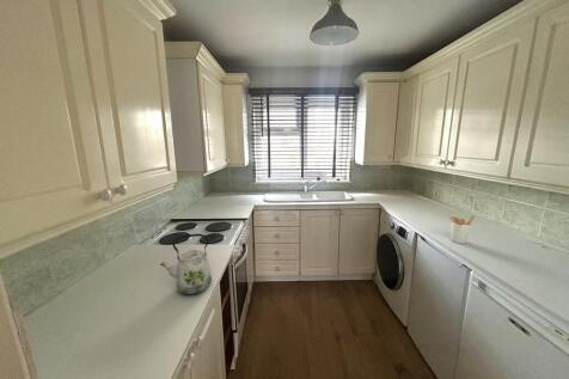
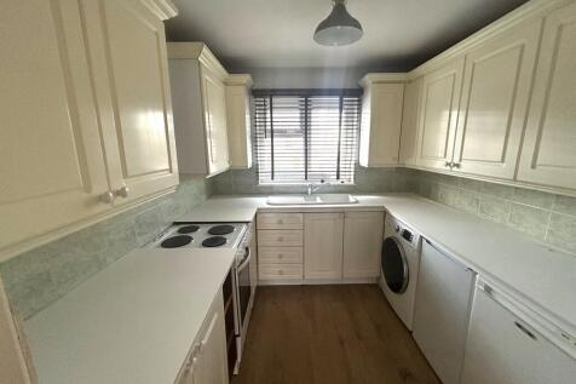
- kettle (185, 262)
- utensil holder (459, 227)
